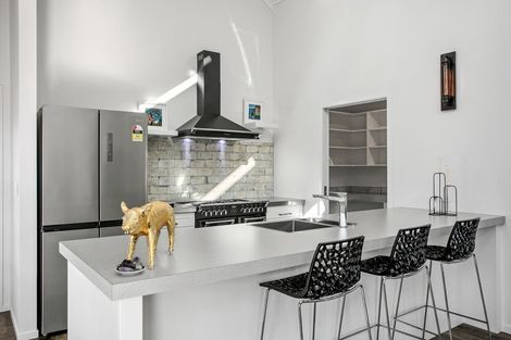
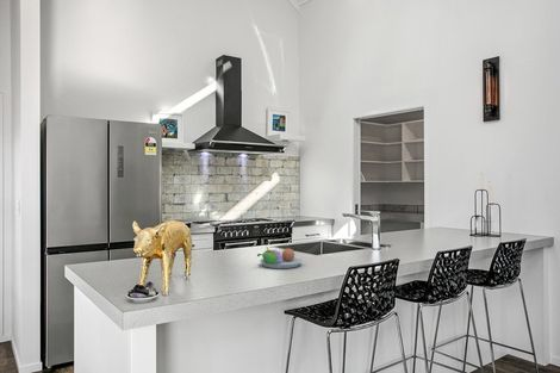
+ fruit bowl (279, 256)
